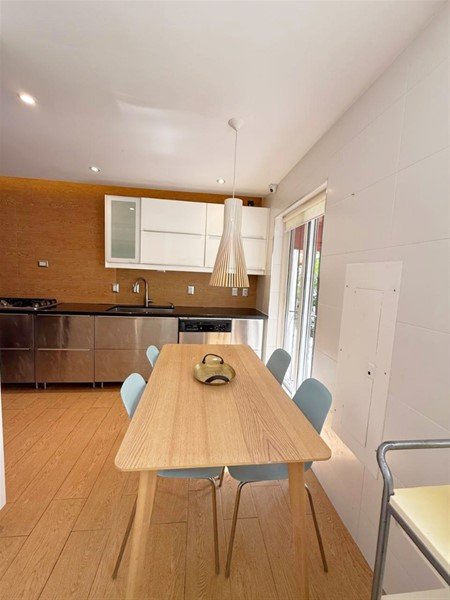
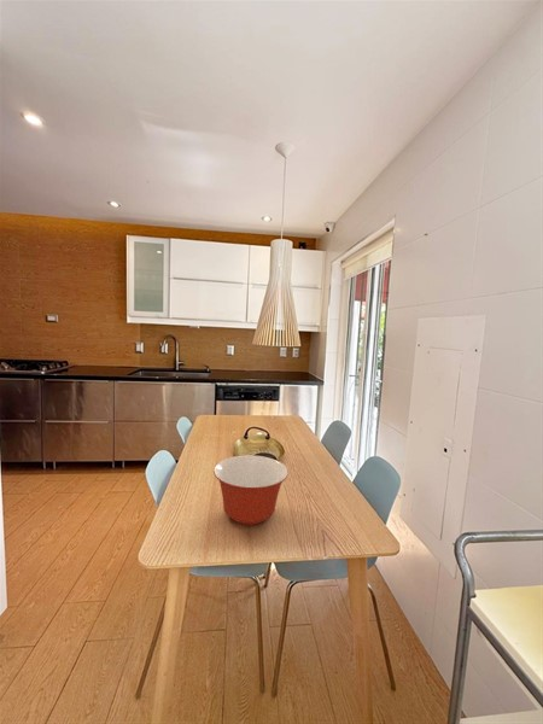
+ mixing bowl (250, 491)
